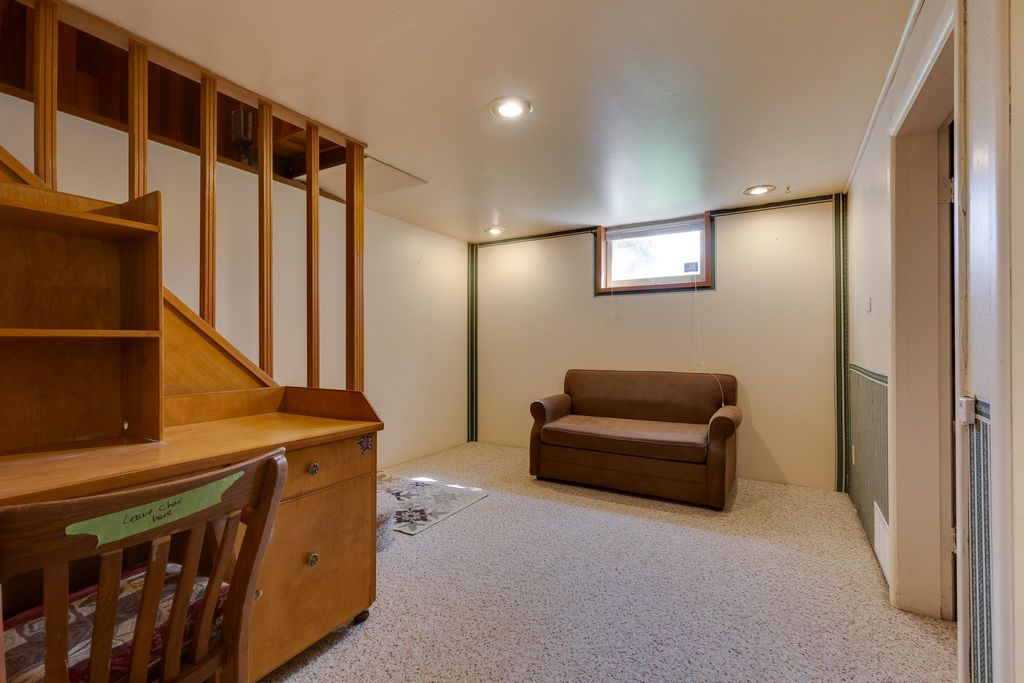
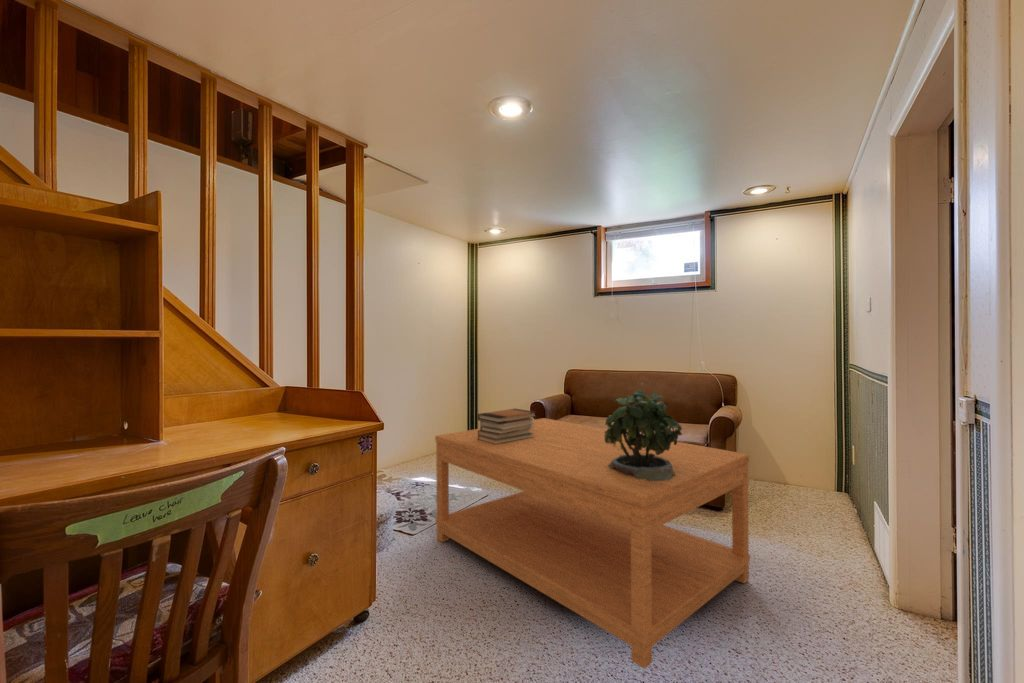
+ coffee table (577, 501)
+ potted plant (641, 427)
+ book stack (507, 425)
